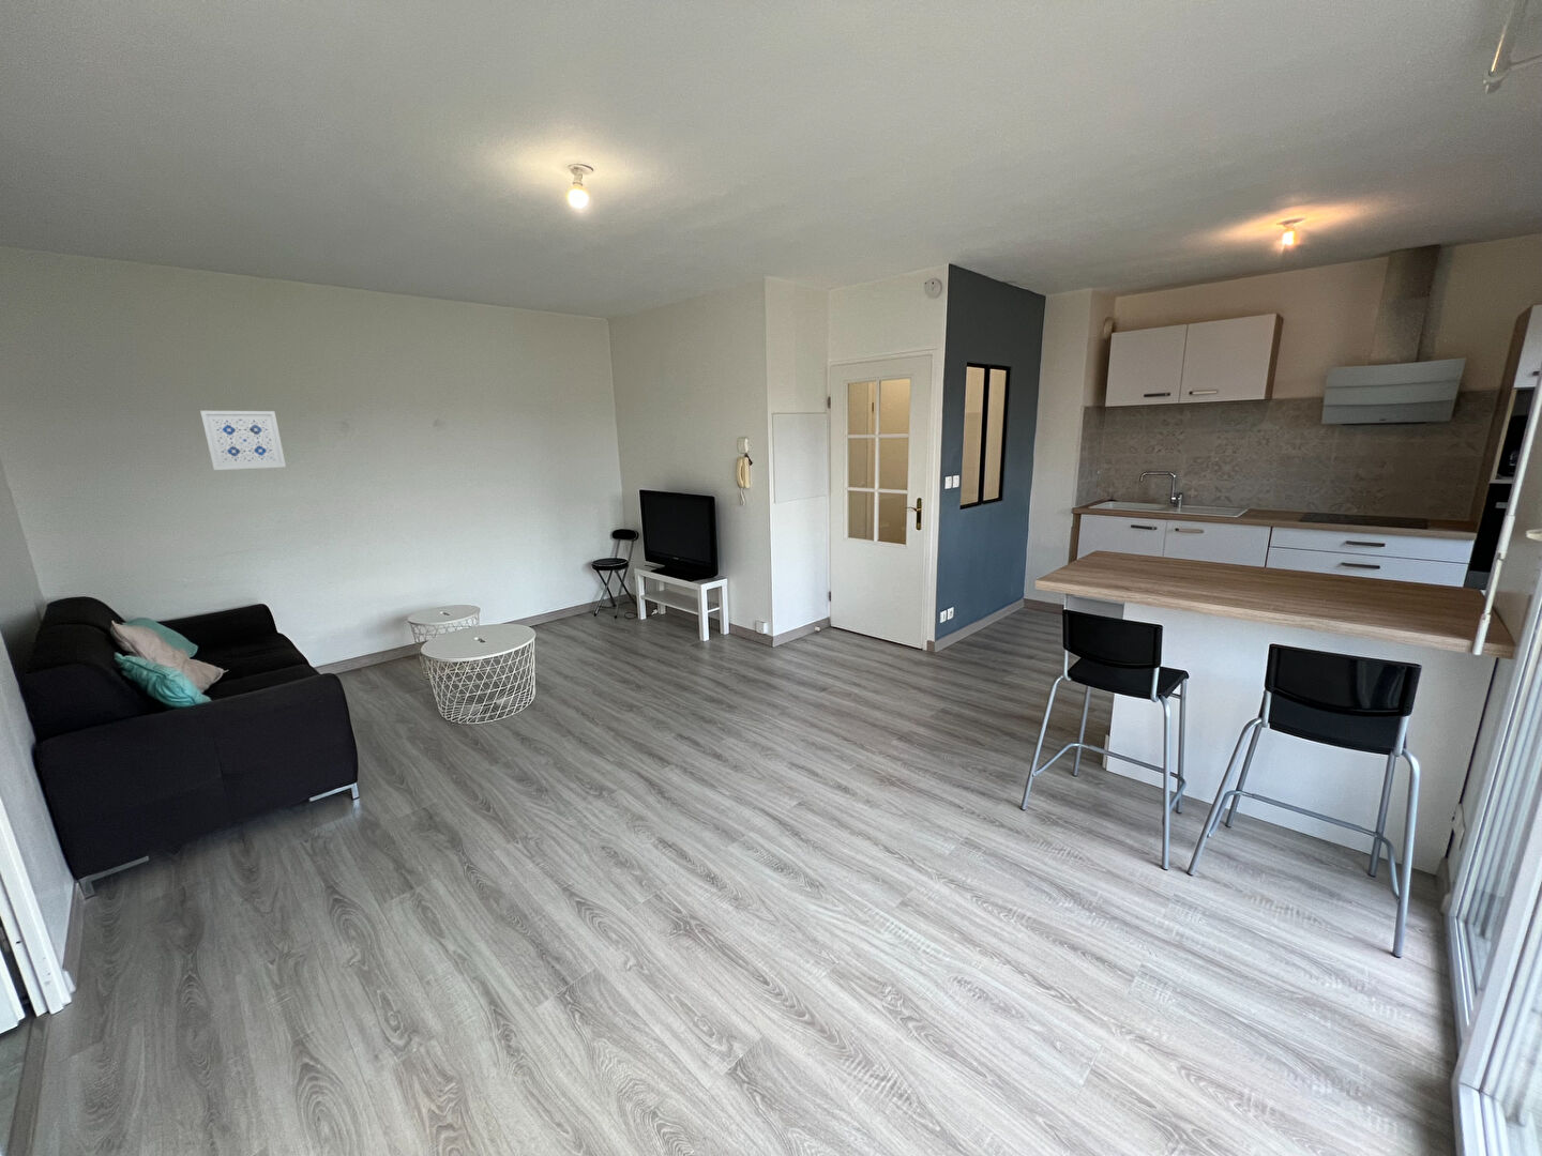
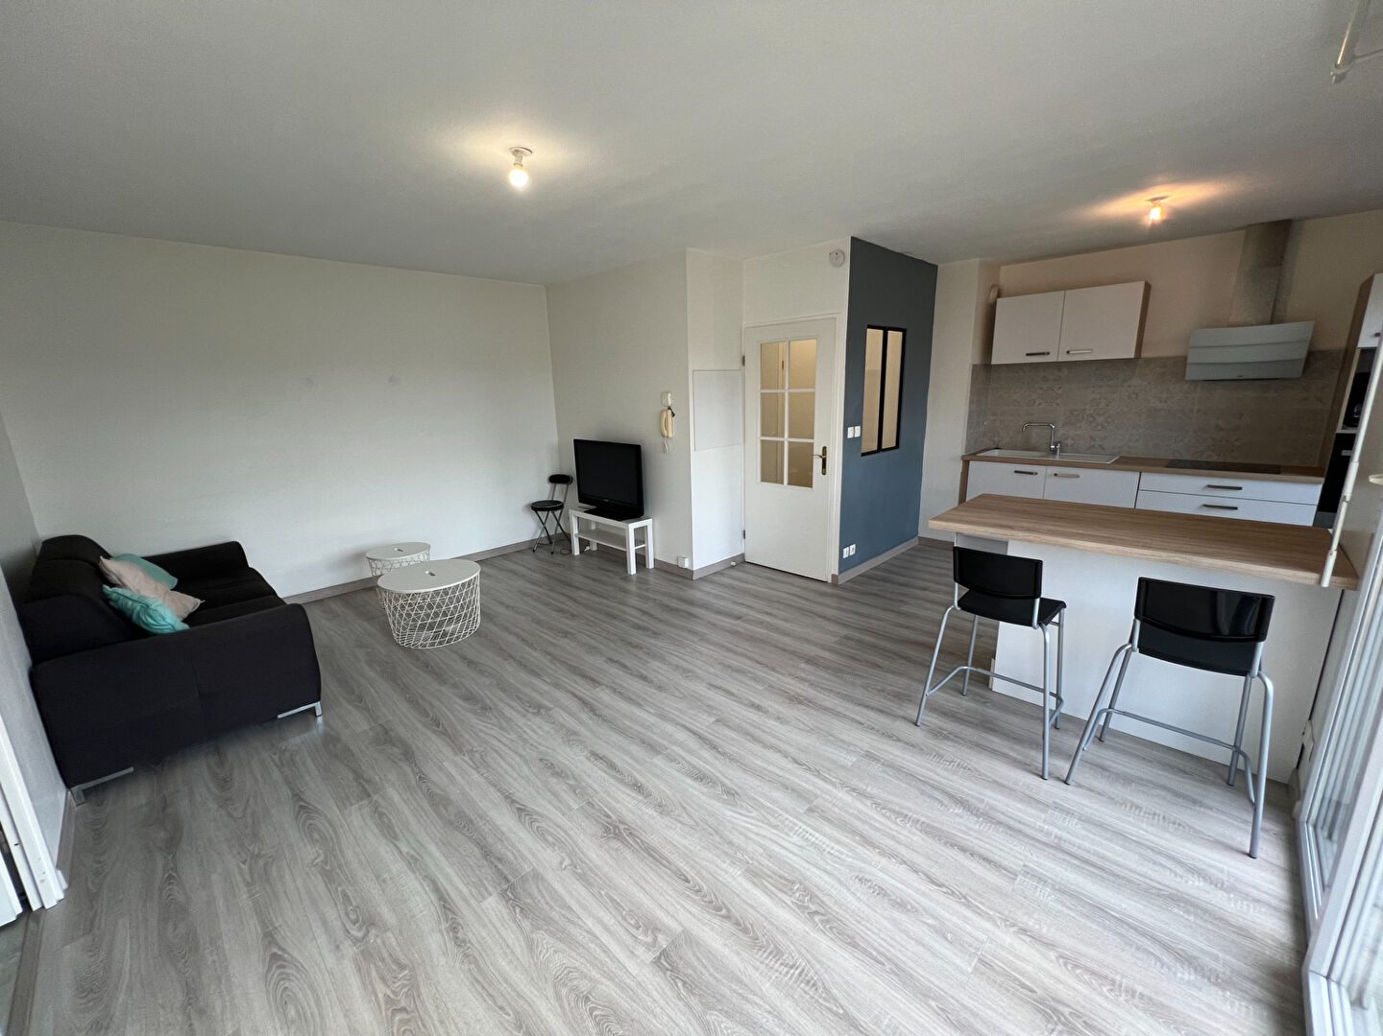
- wall art (244, 440)
